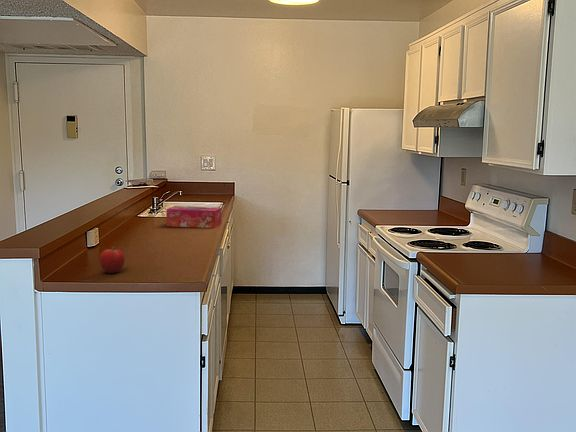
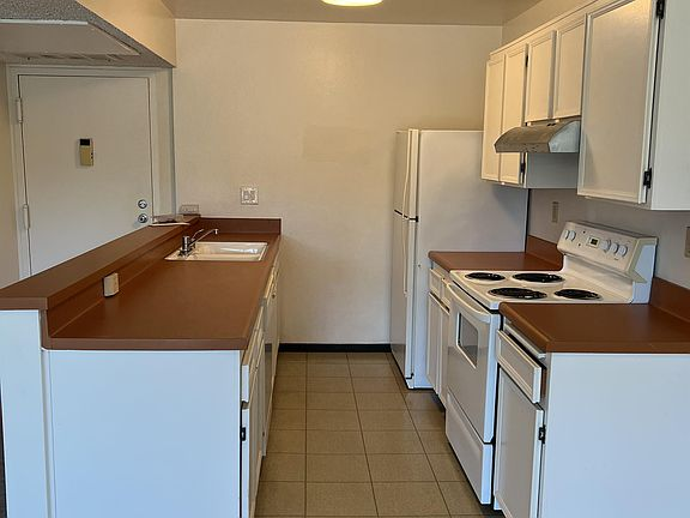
- fruit (112, 259)
- tissue box (194, 216)
